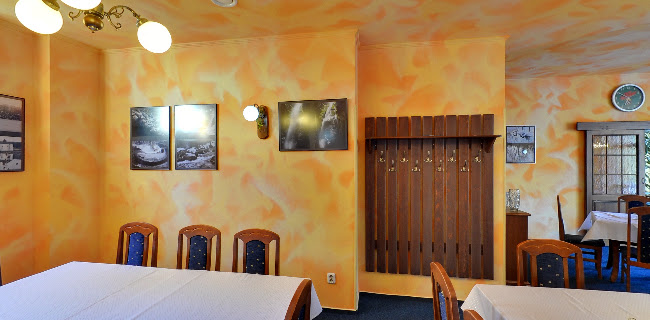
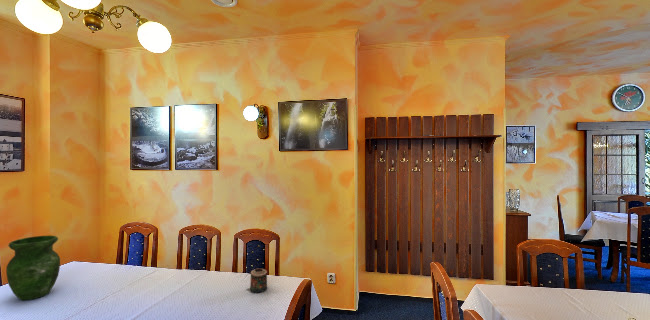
+ vase (34, 267)
+ candle (256, 279)
